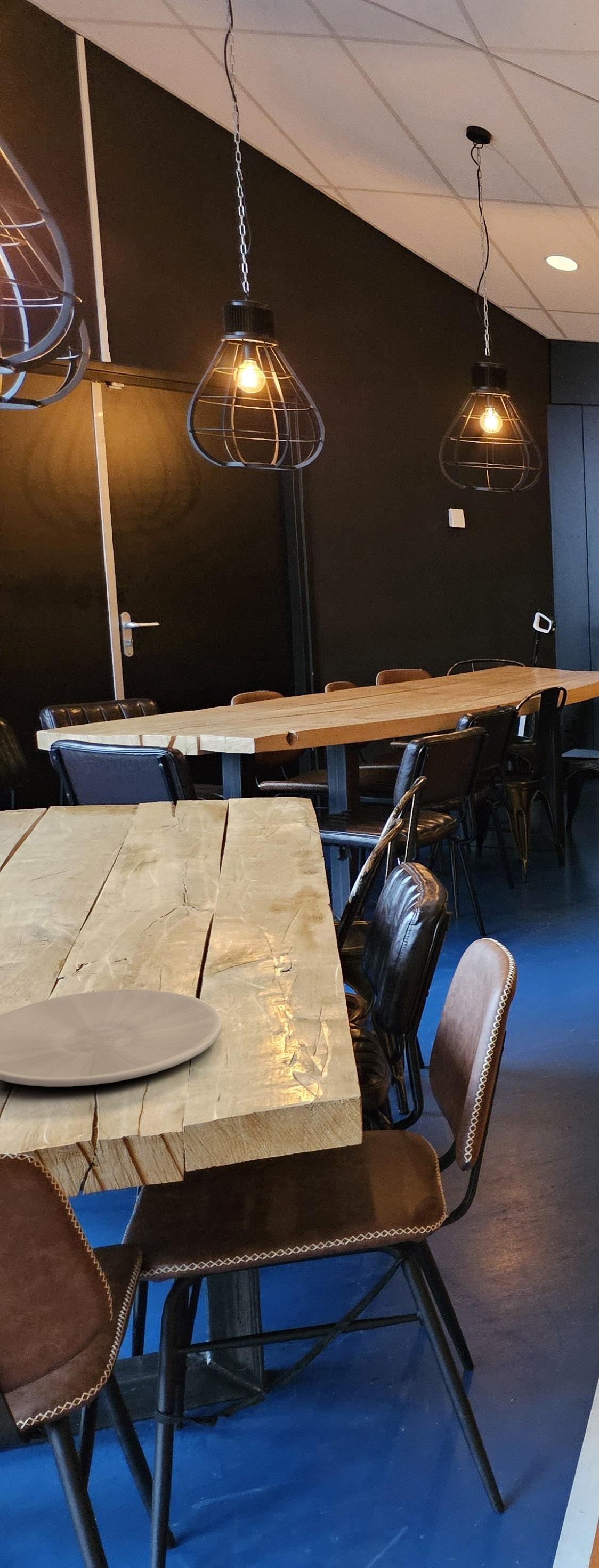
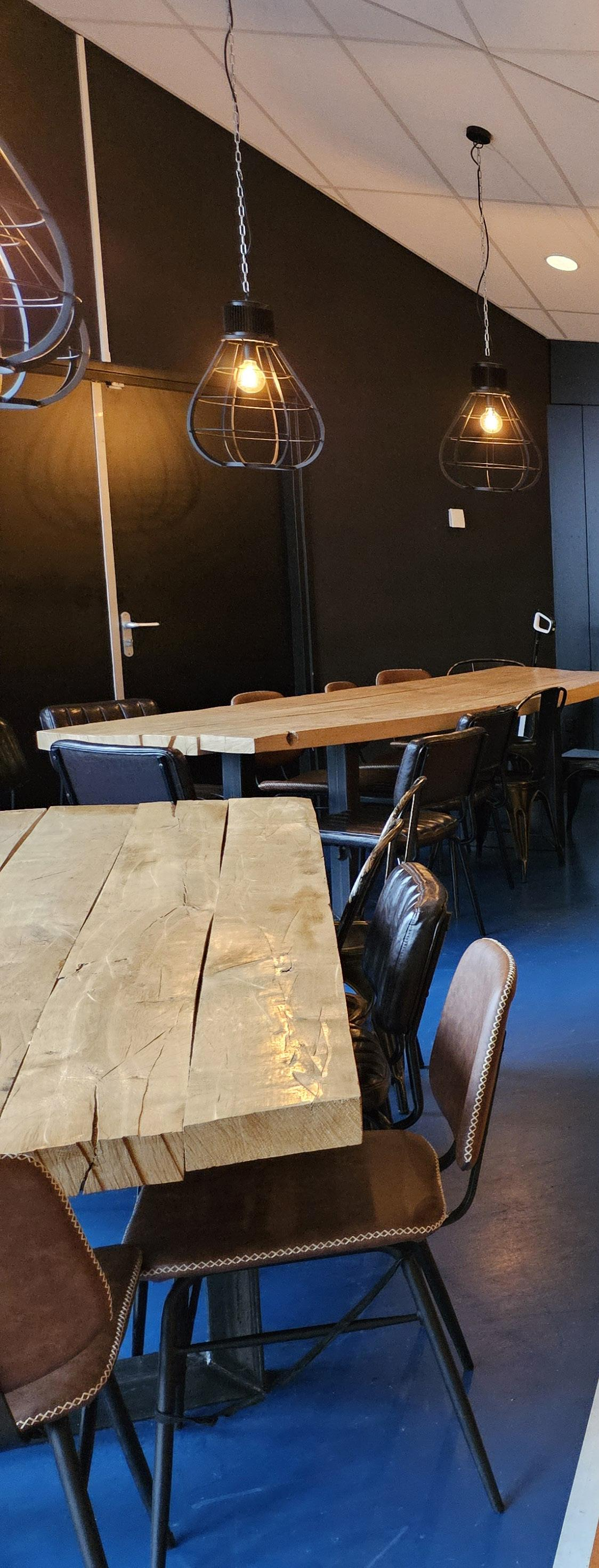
- plate (97, 1037)
